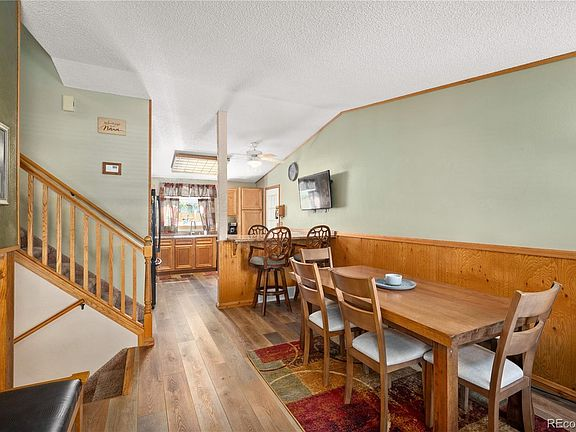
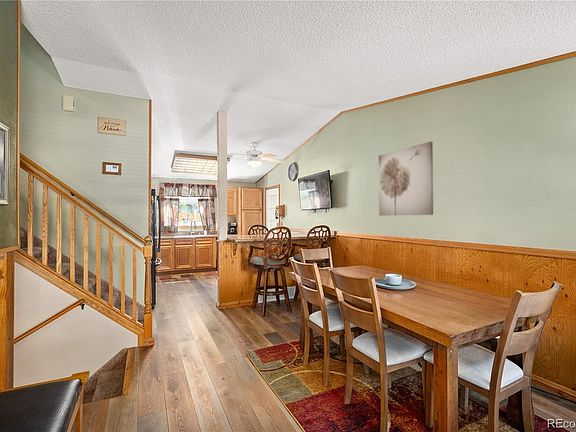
+ wall art (403, 182)
